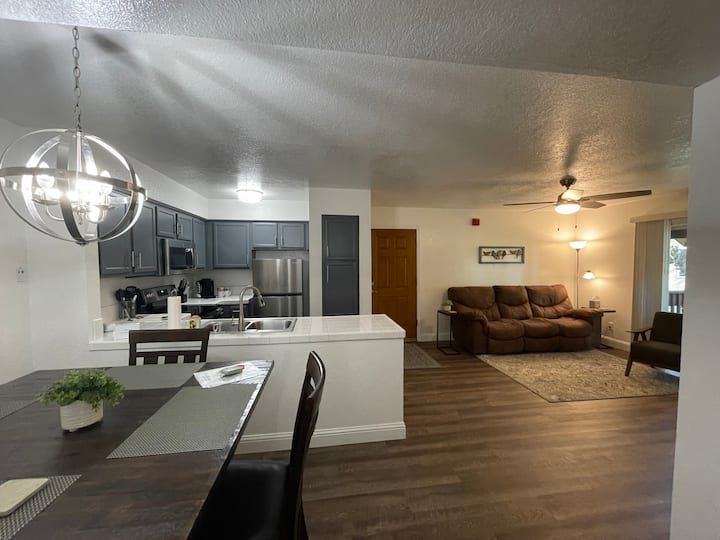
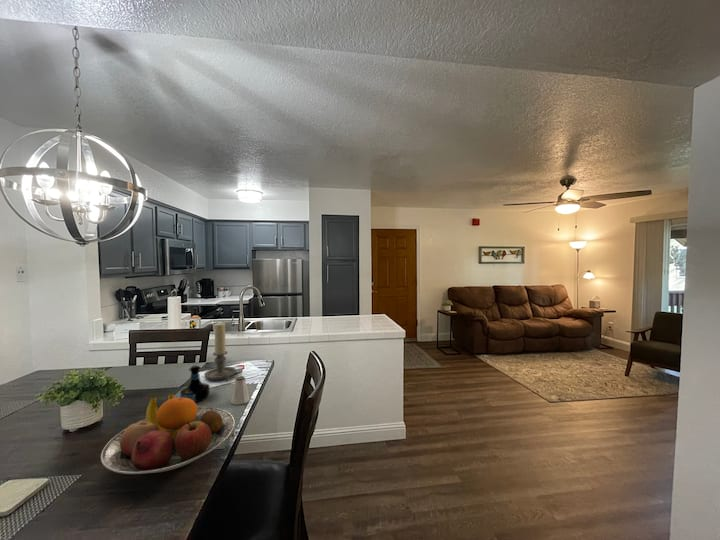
+ fruit bowl (173, 429)
+ candle holder (221, 350)
+ saltshaker (240, 389)
+ tequila bottle (195, 382)
